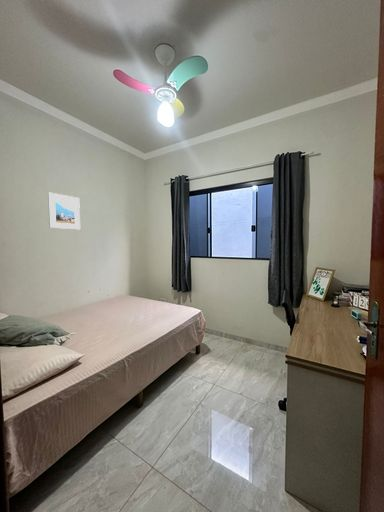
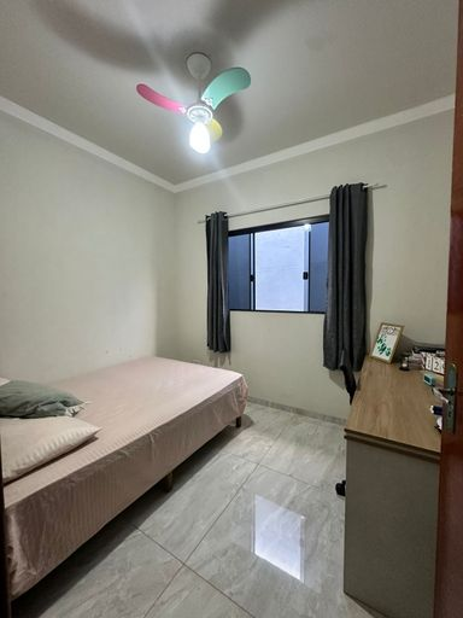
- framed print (65, 212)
